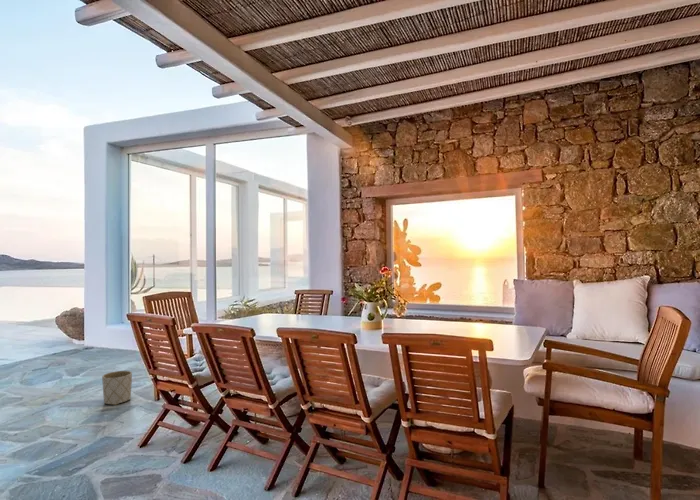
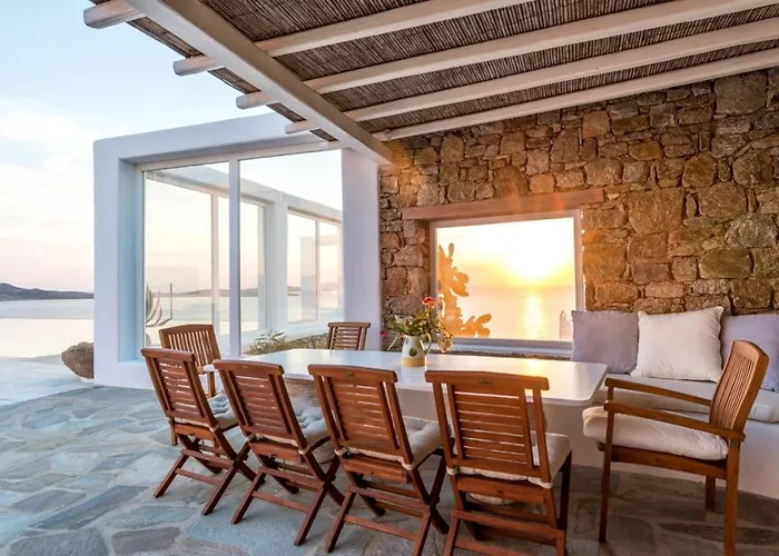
- planter (117, 387)
